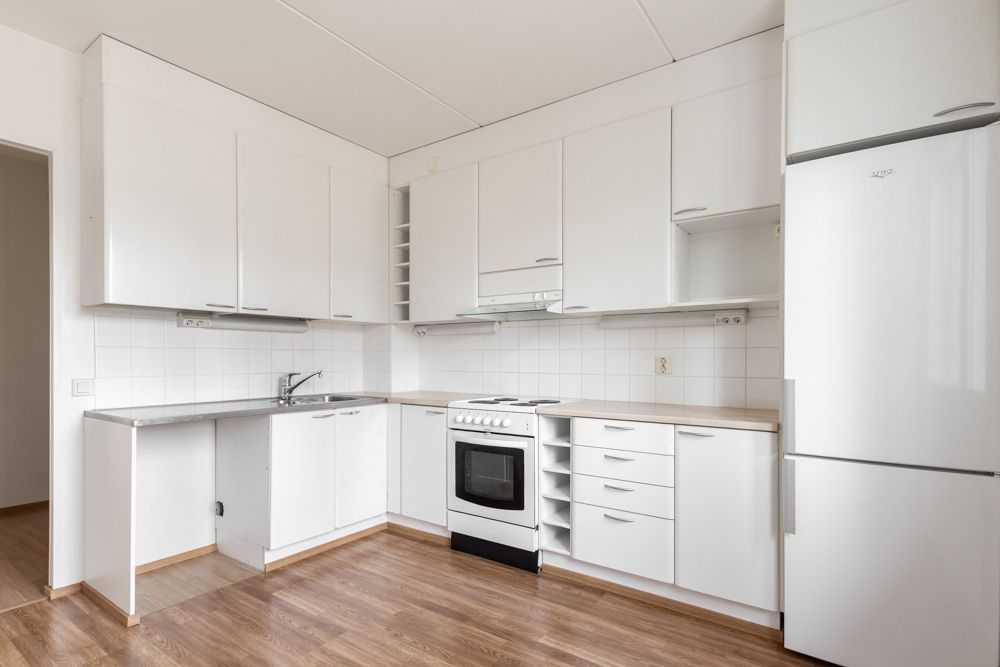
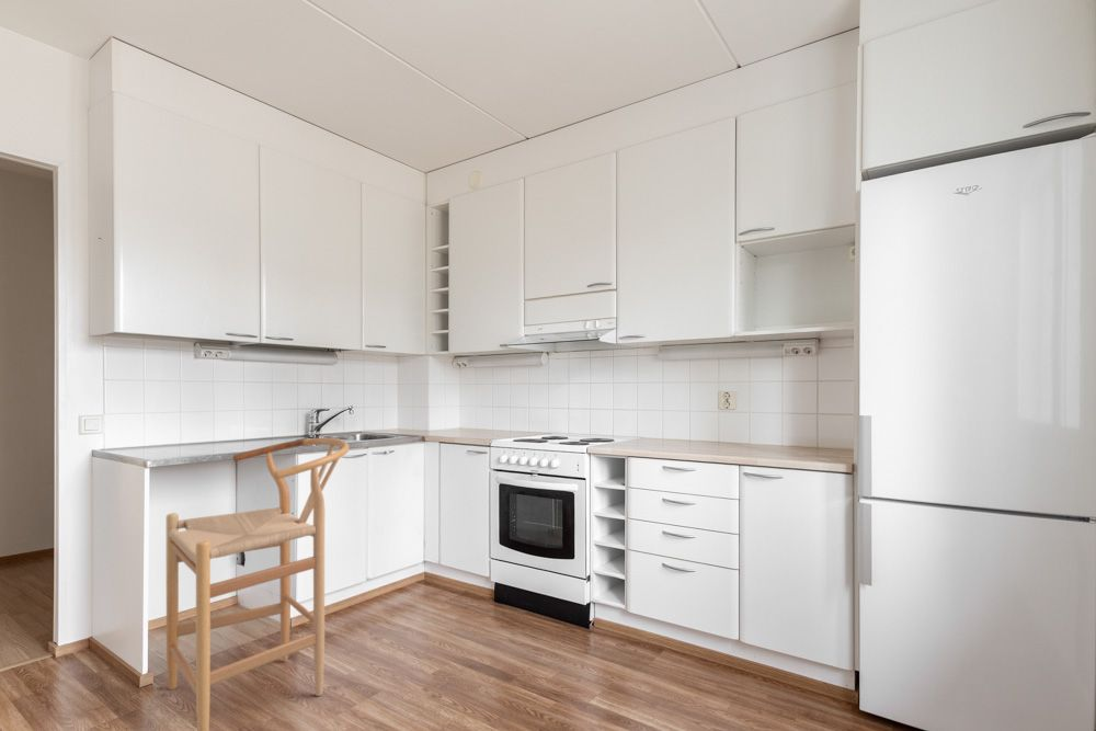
+ bar stool (267, 569)
